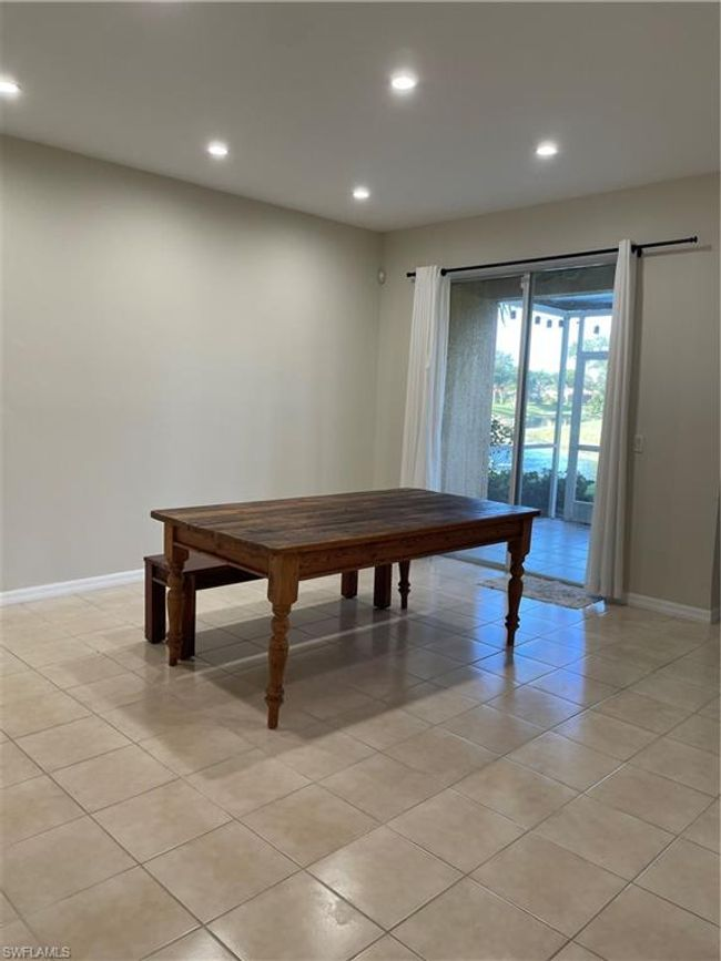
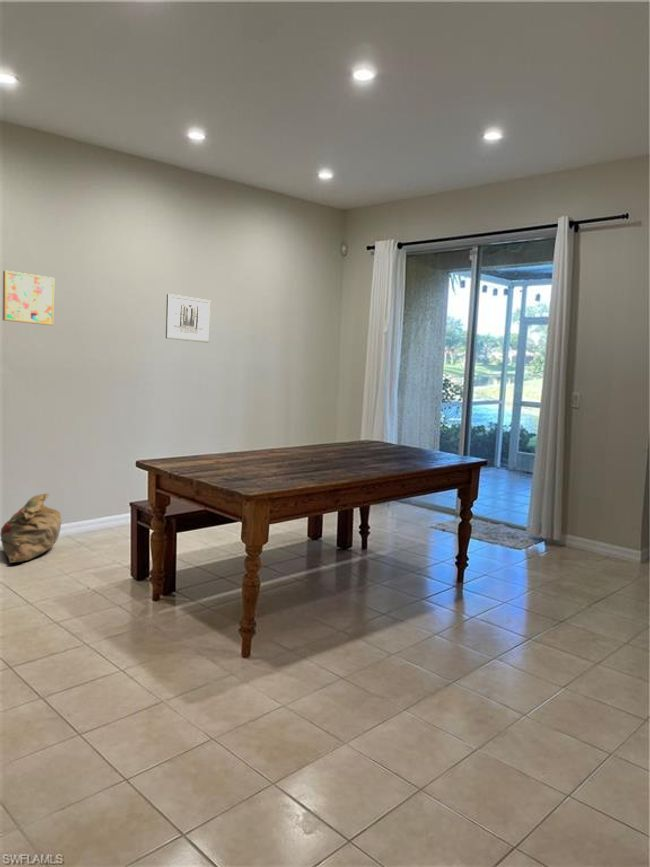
+ bag (31, 525)
+ wall art (28, 298)
+ wall art (188, 319)
